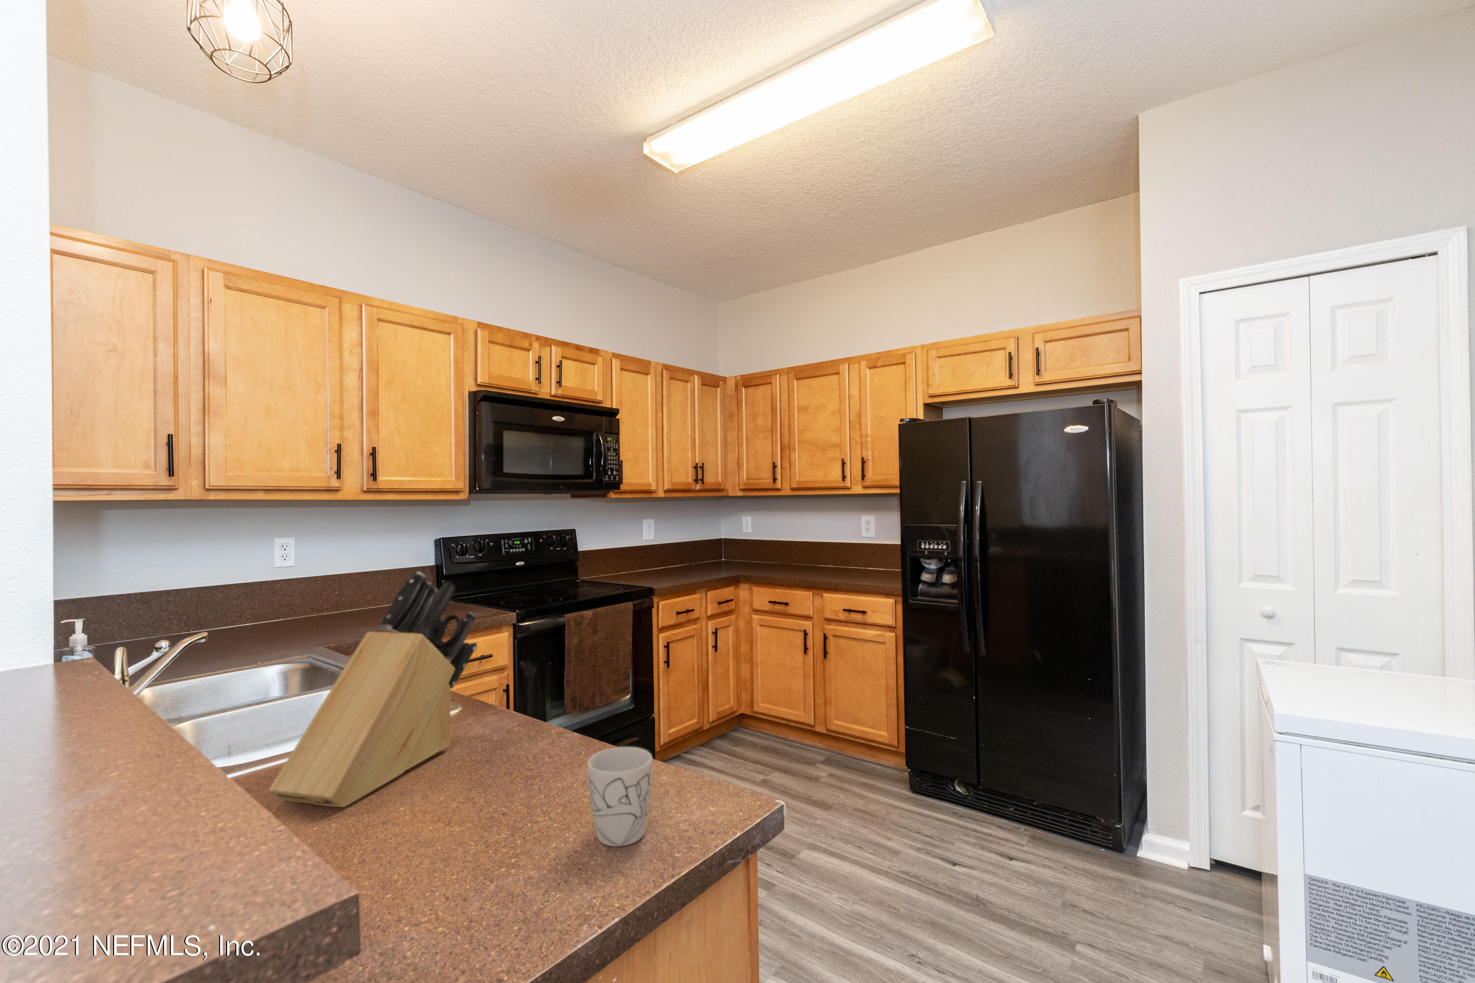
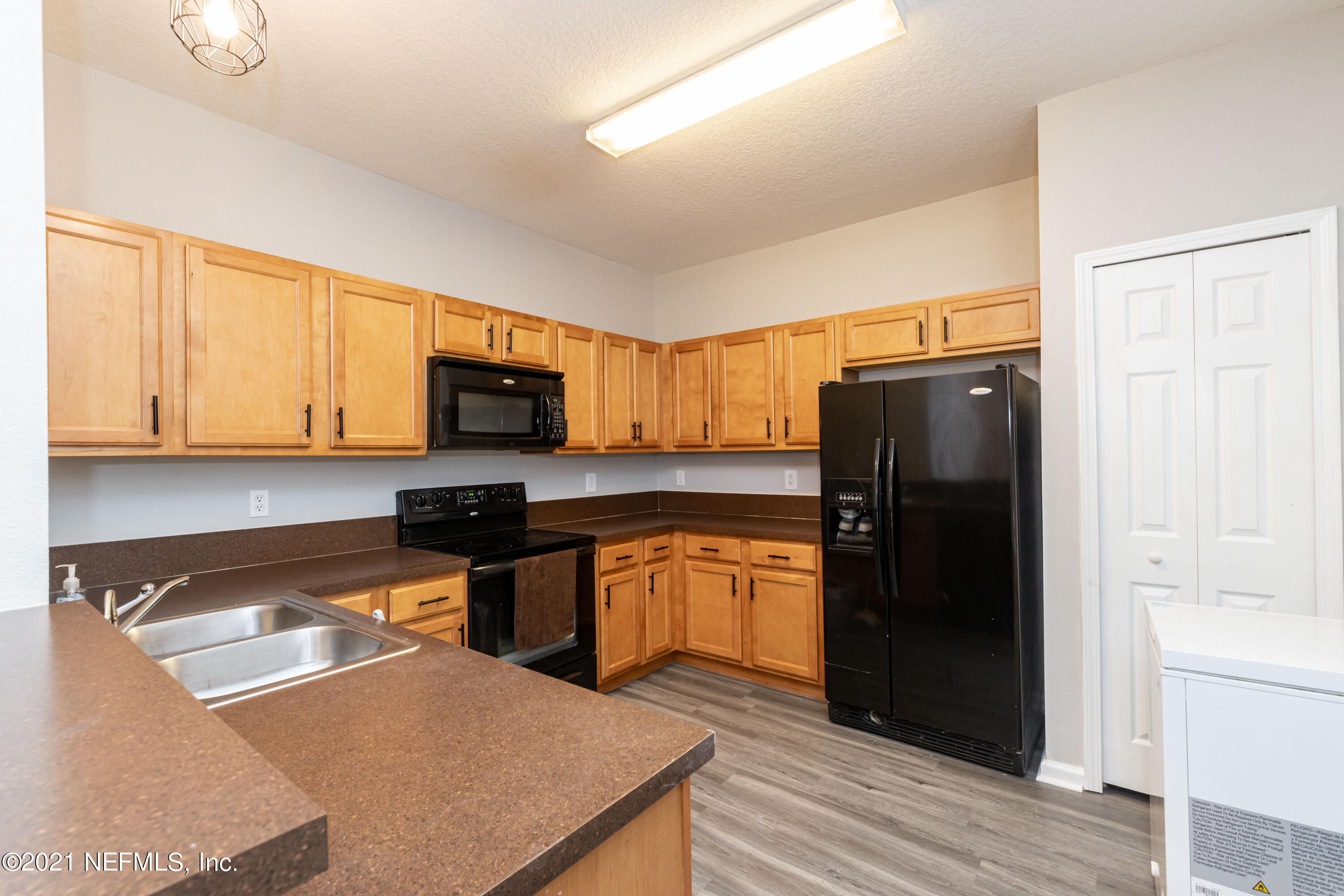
- mug (620, 791)
- knife block (390, 671)
